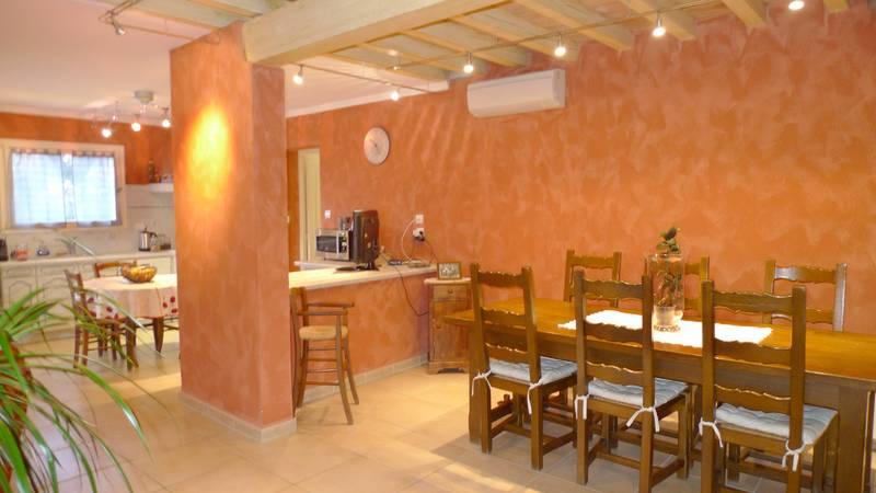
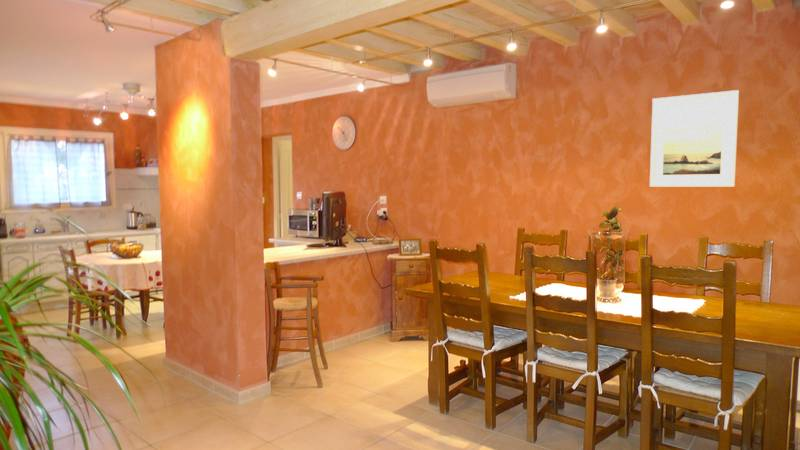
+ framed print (692, 141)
